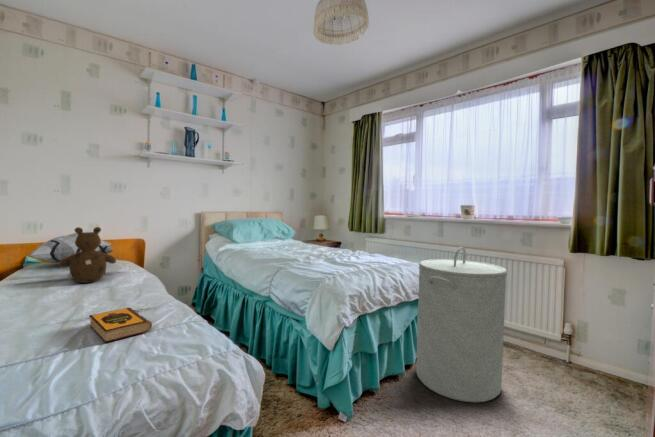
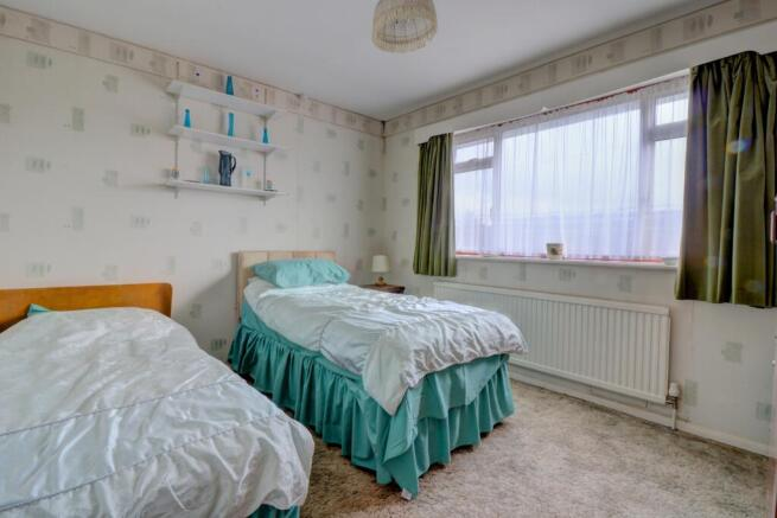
- decorative pillow (75, 249)
- hardback book (120, 322)
- laundry hamper (459, 313)
- teddy bear (88, 253)
